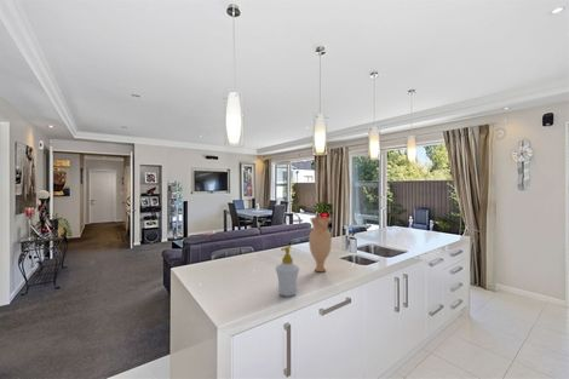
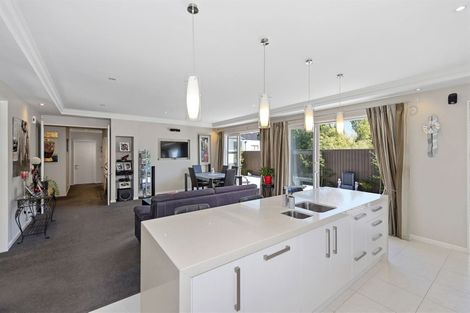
- soap bottle (287, 270)
- vase (320, 243)
